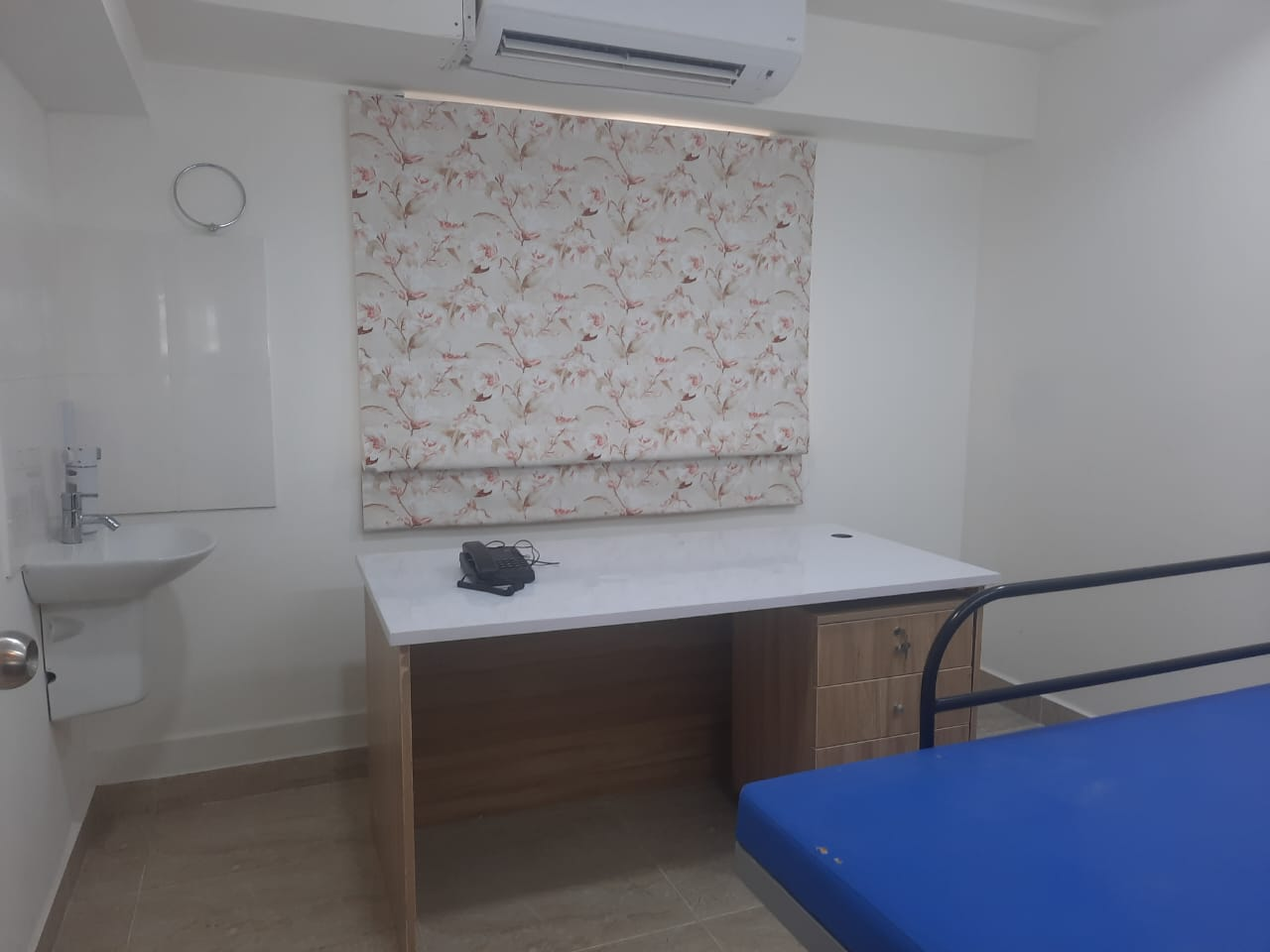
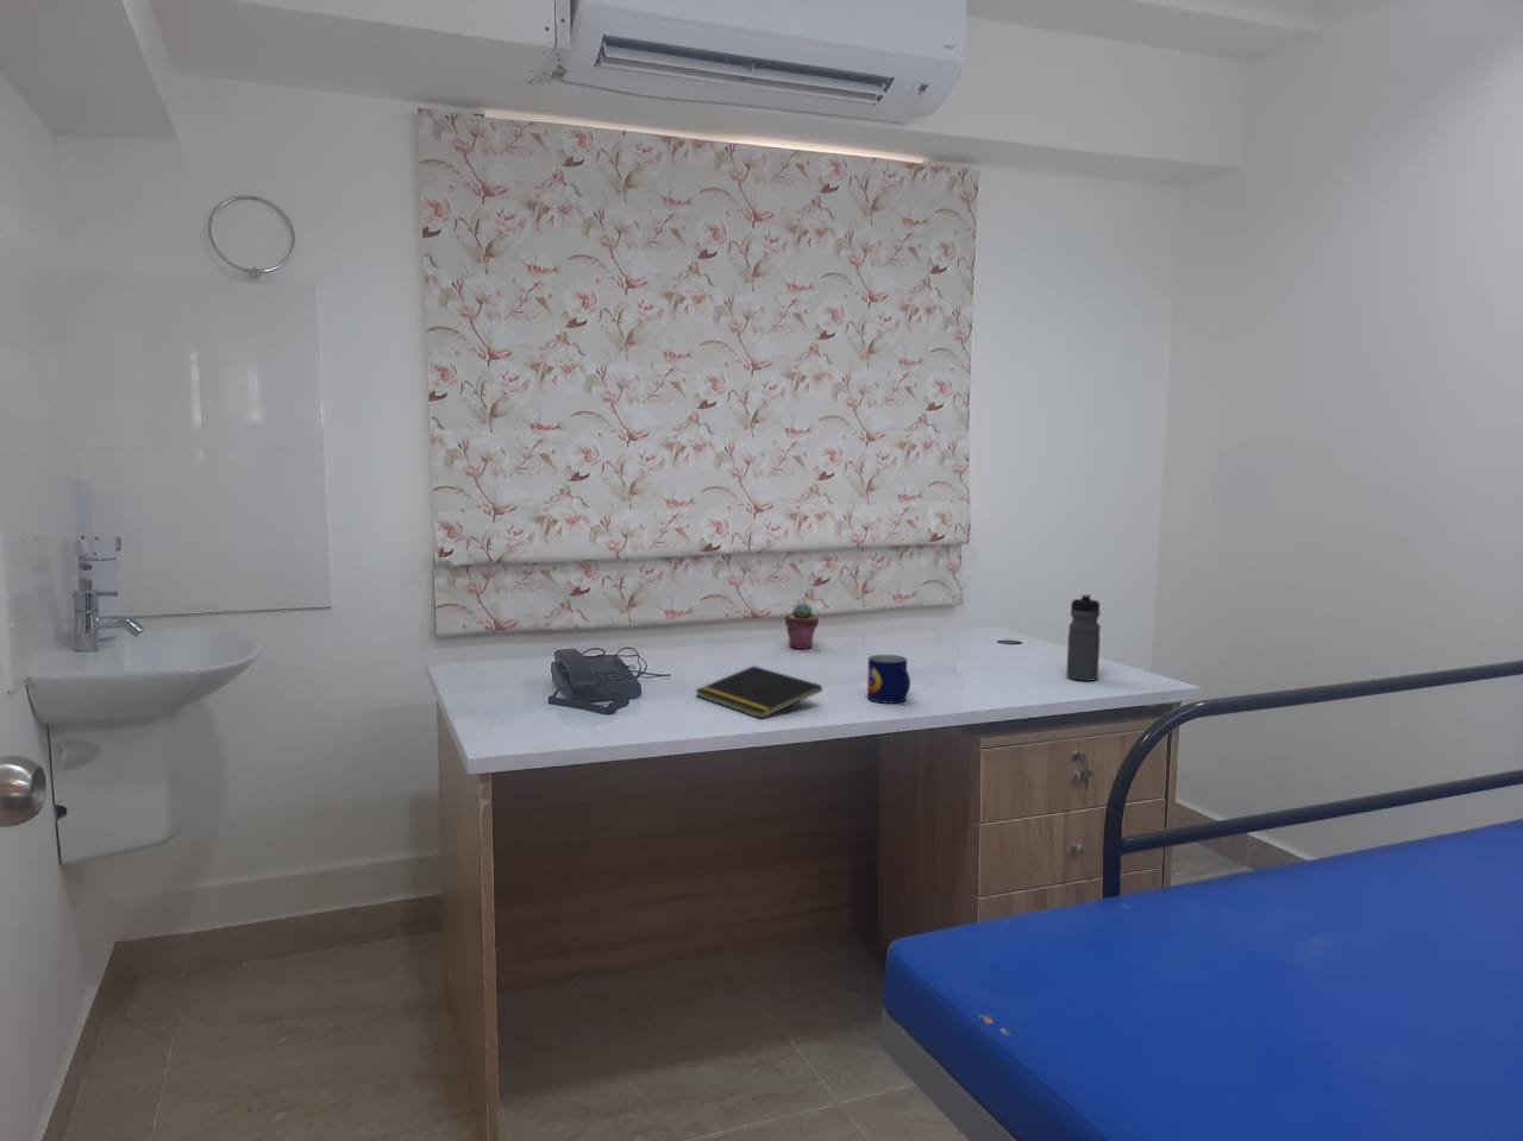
+ water bottle (1084, 636)
+ notepad (757, 690)
+ mug (891, 680)
+ potted succulent (801, 624)
